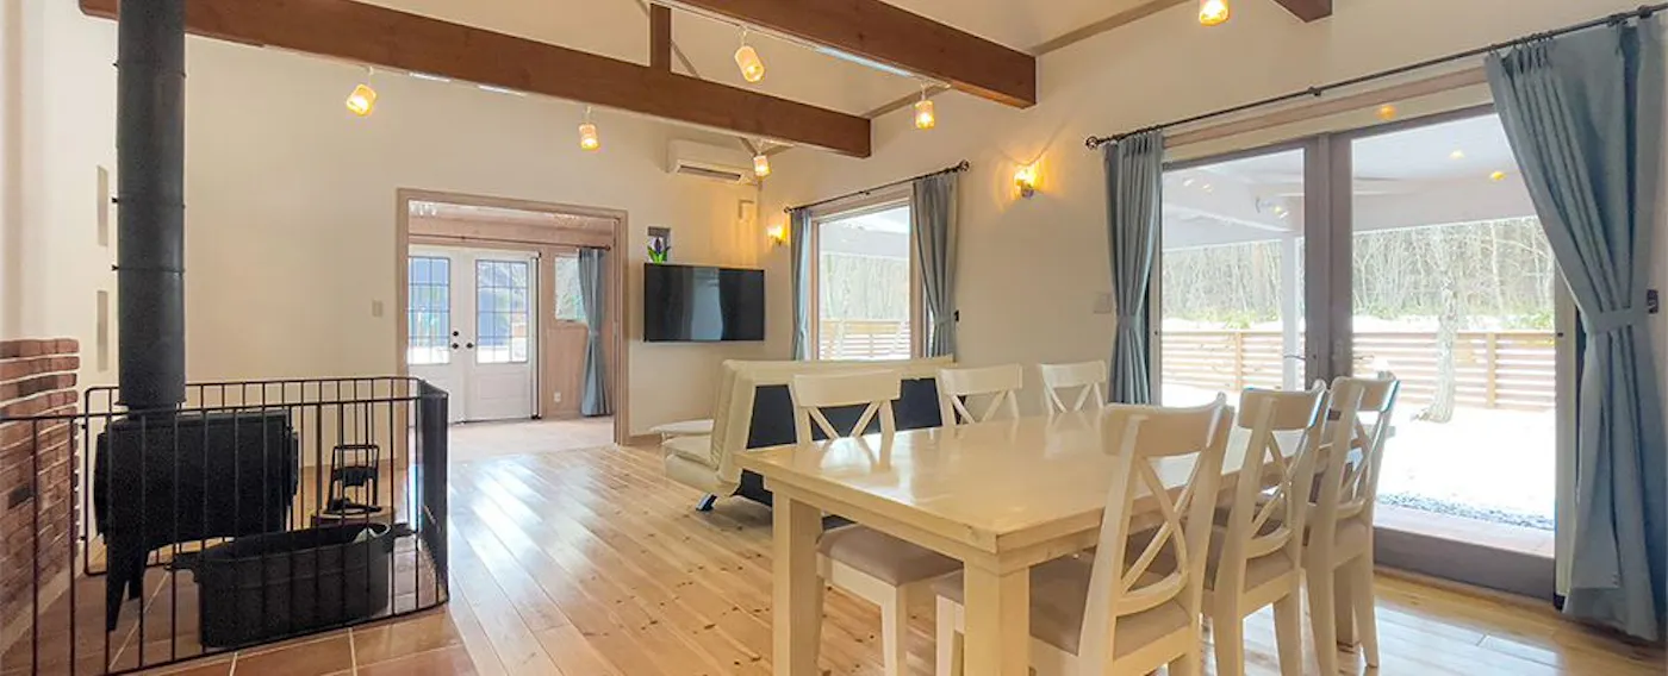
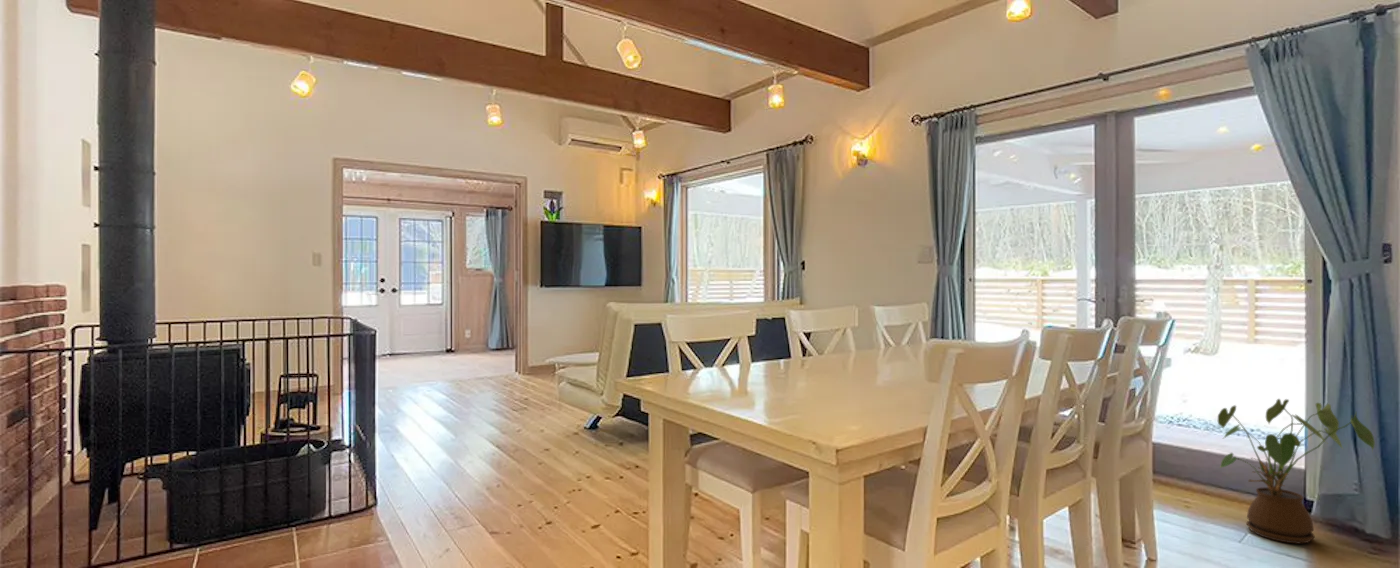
+ house plant (1285, 470)
